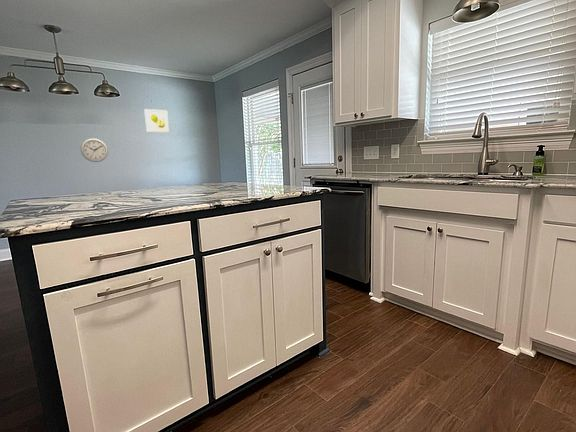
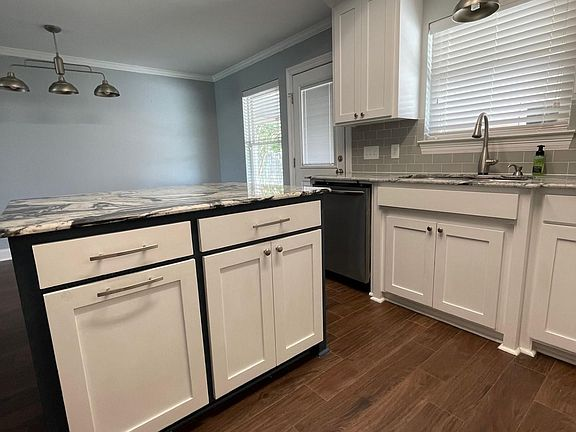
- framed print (157, 121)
- wall clock (94, 150)
